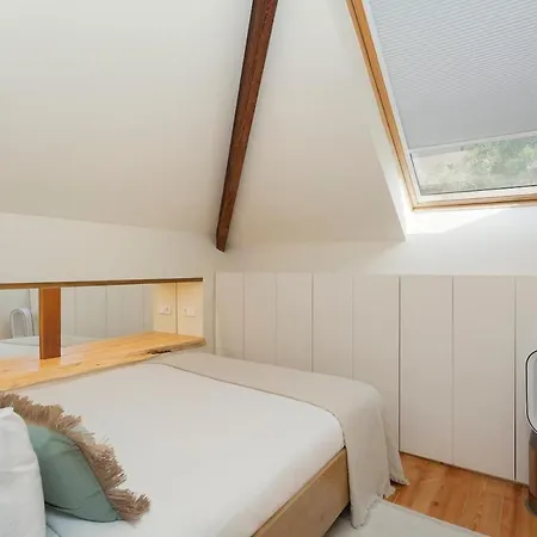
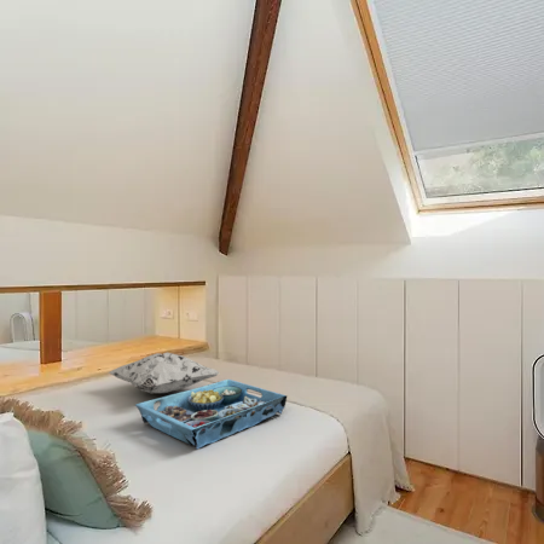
+ serving tray (213, 407)
+ decorative pillow (163, 372)
